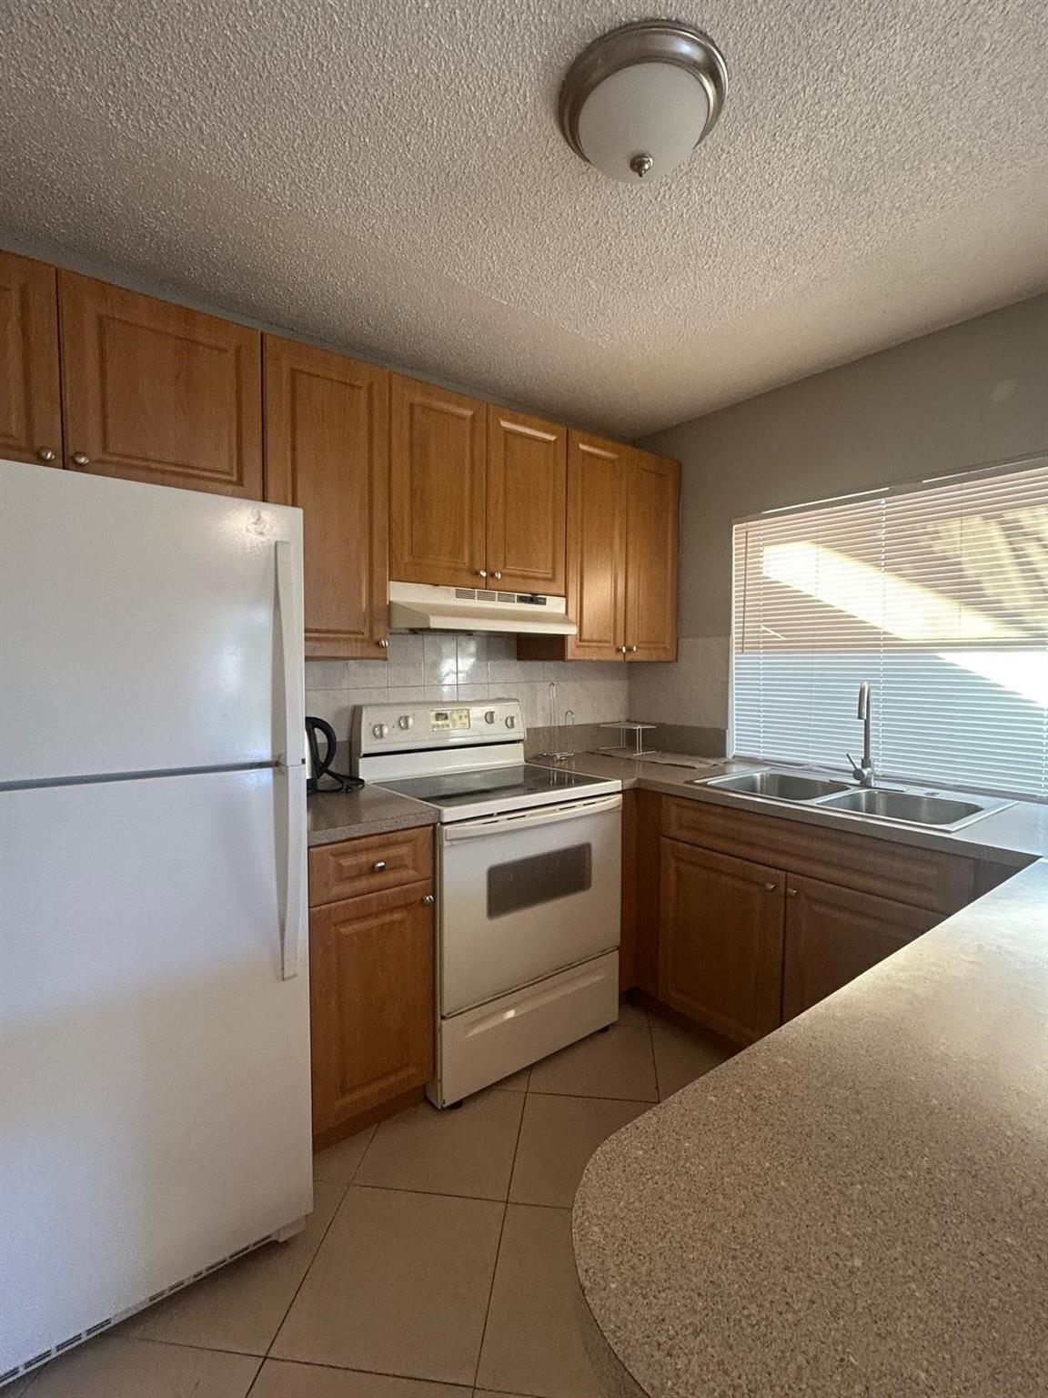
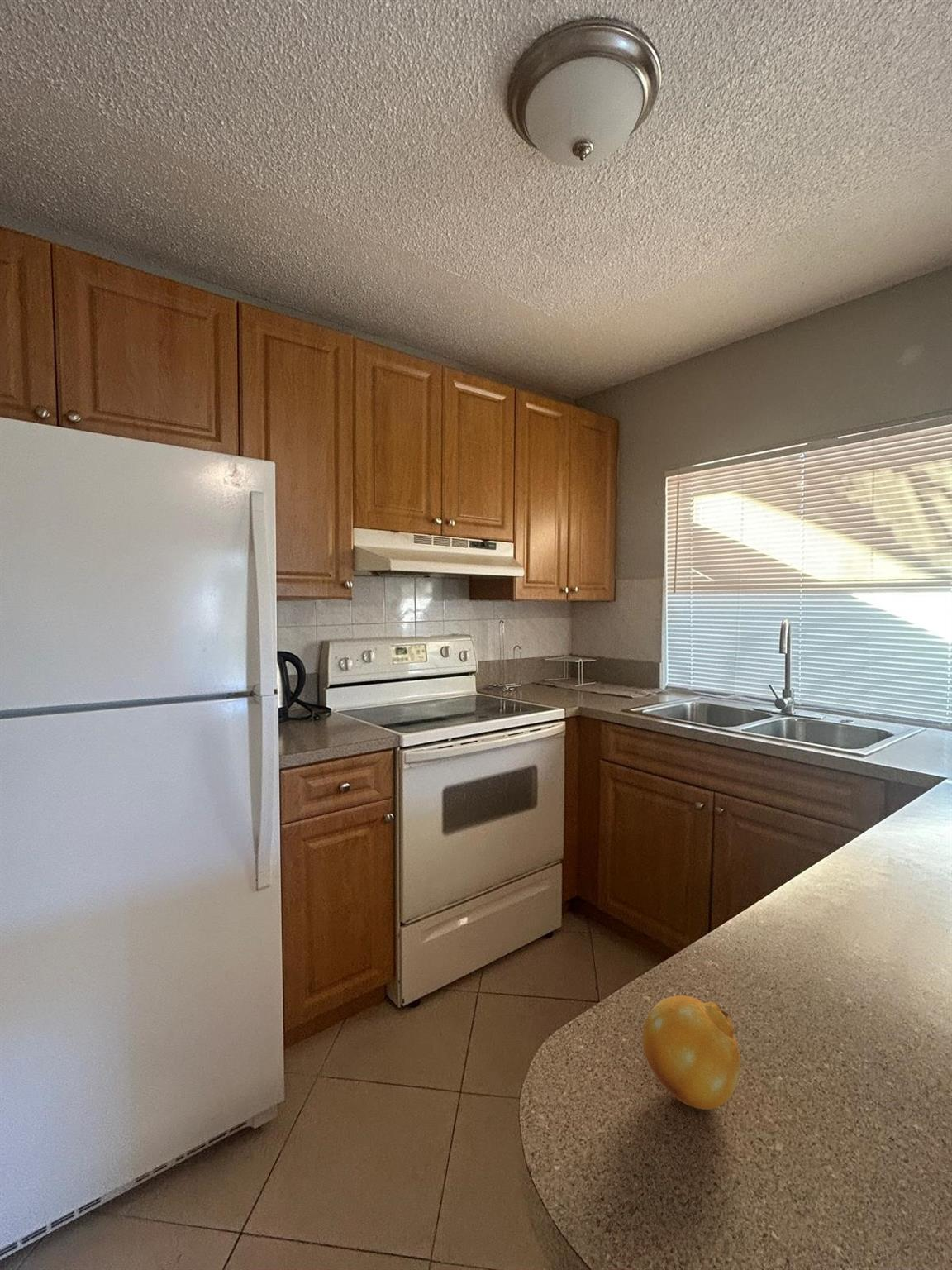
+ fruit (690, 1050)
